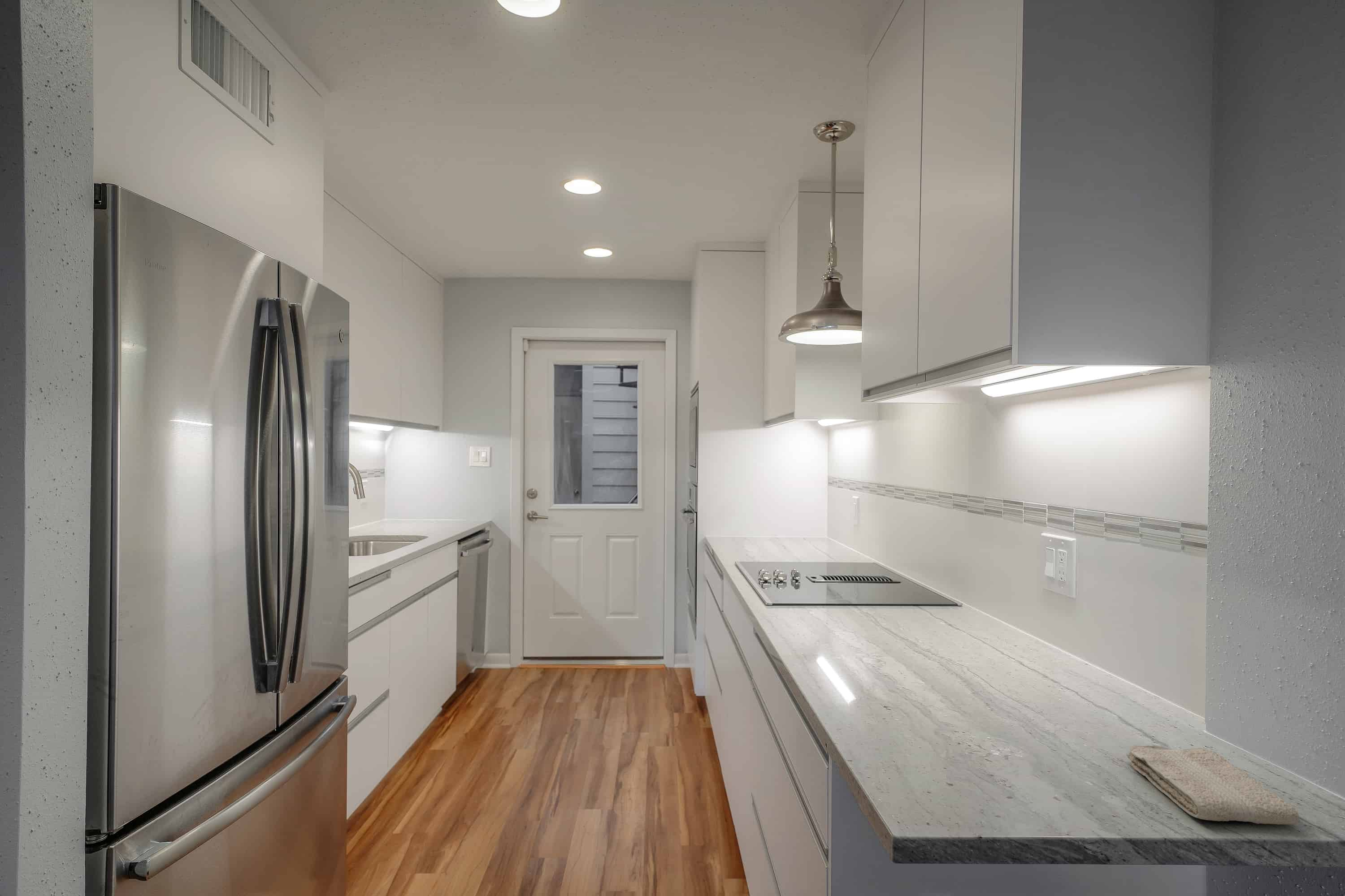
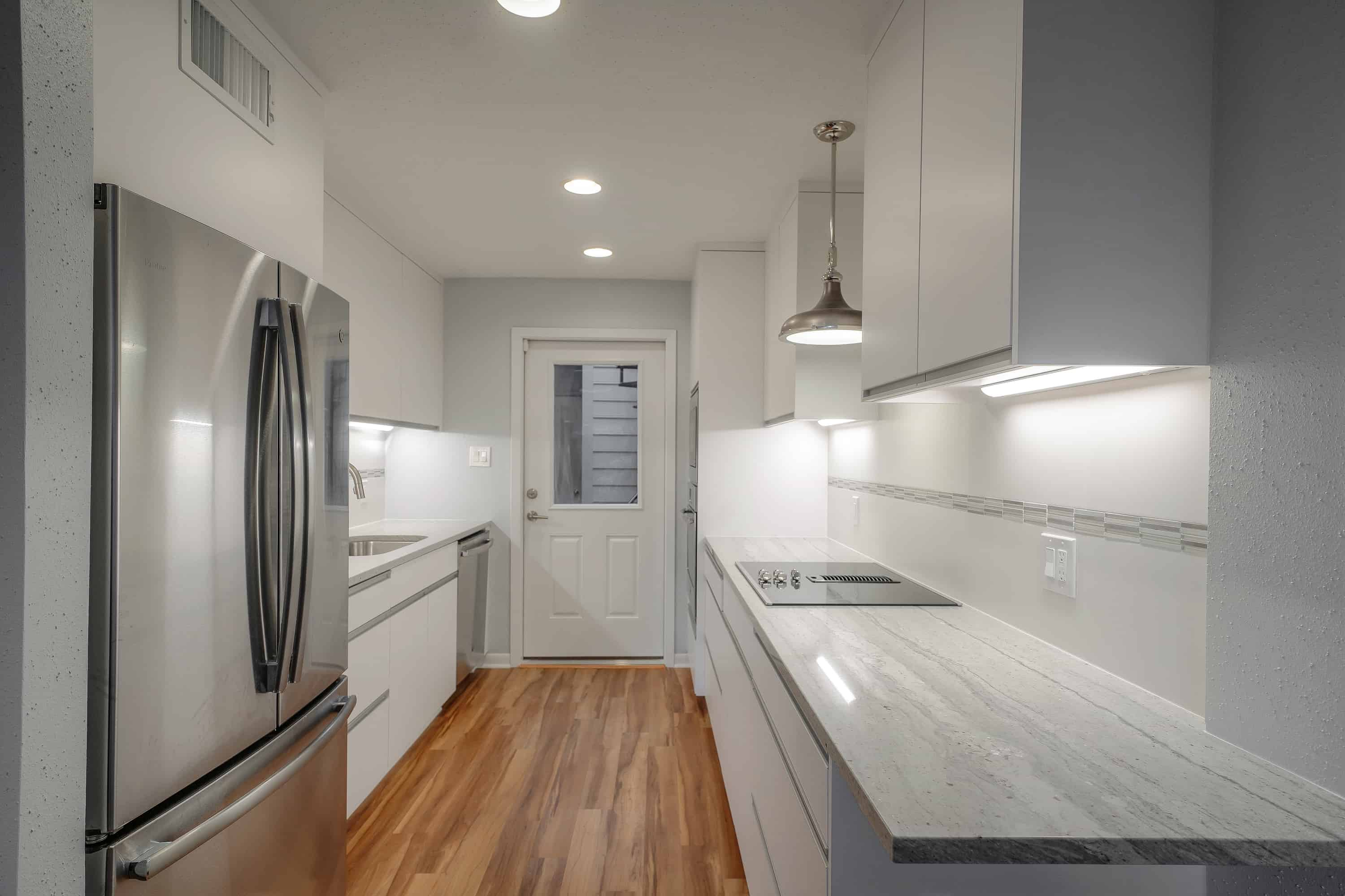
- washcloth (1203, 779)
